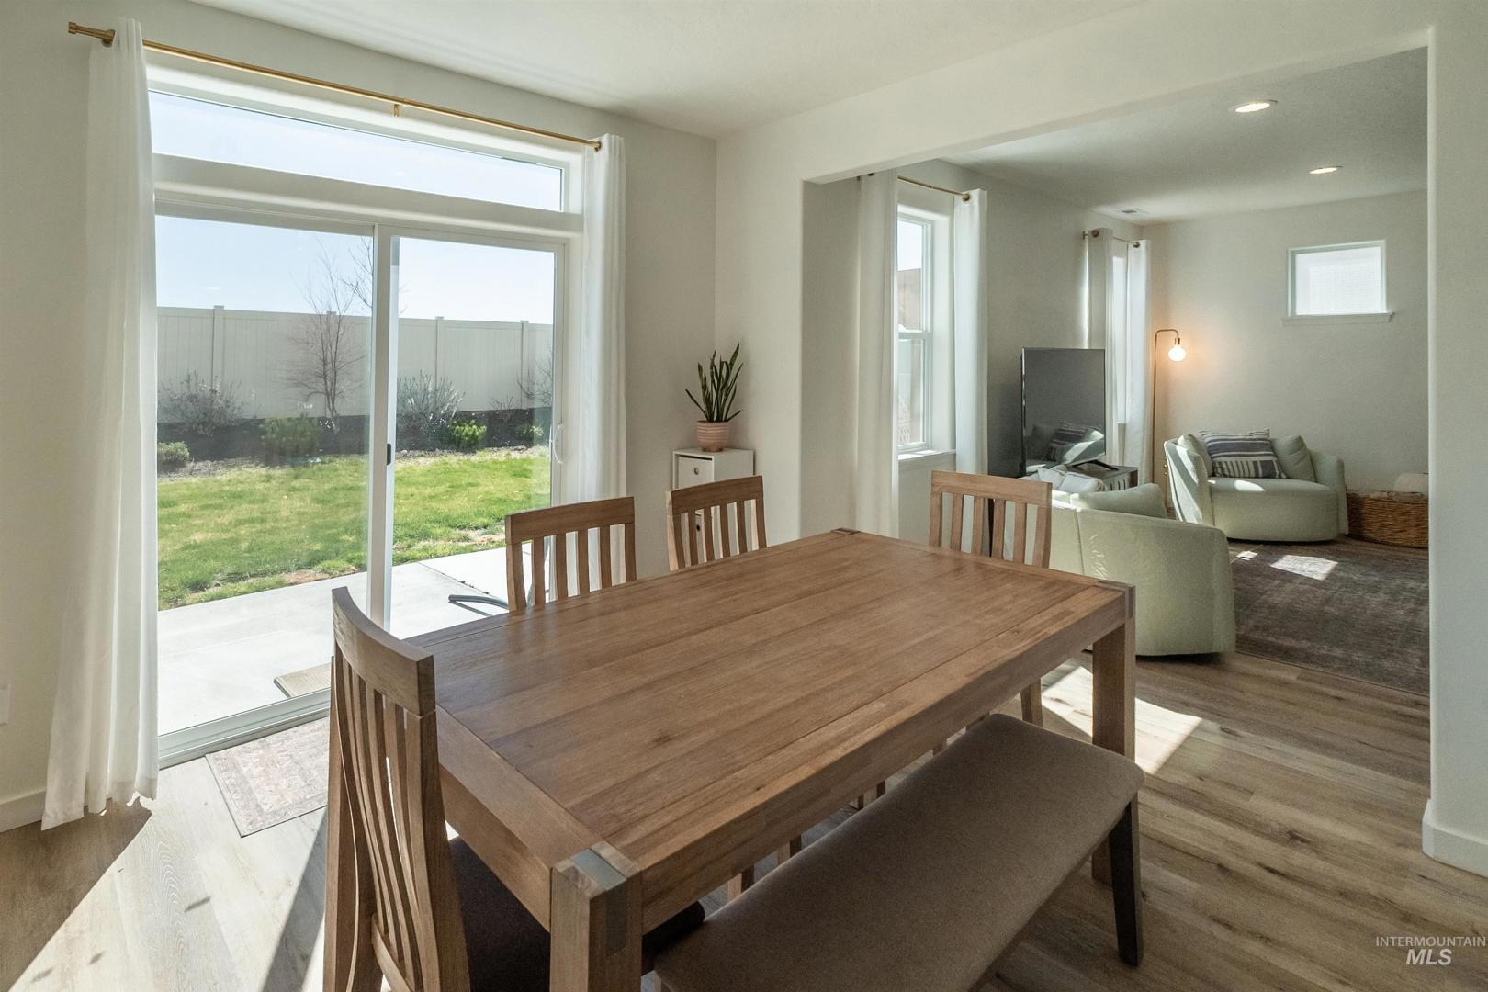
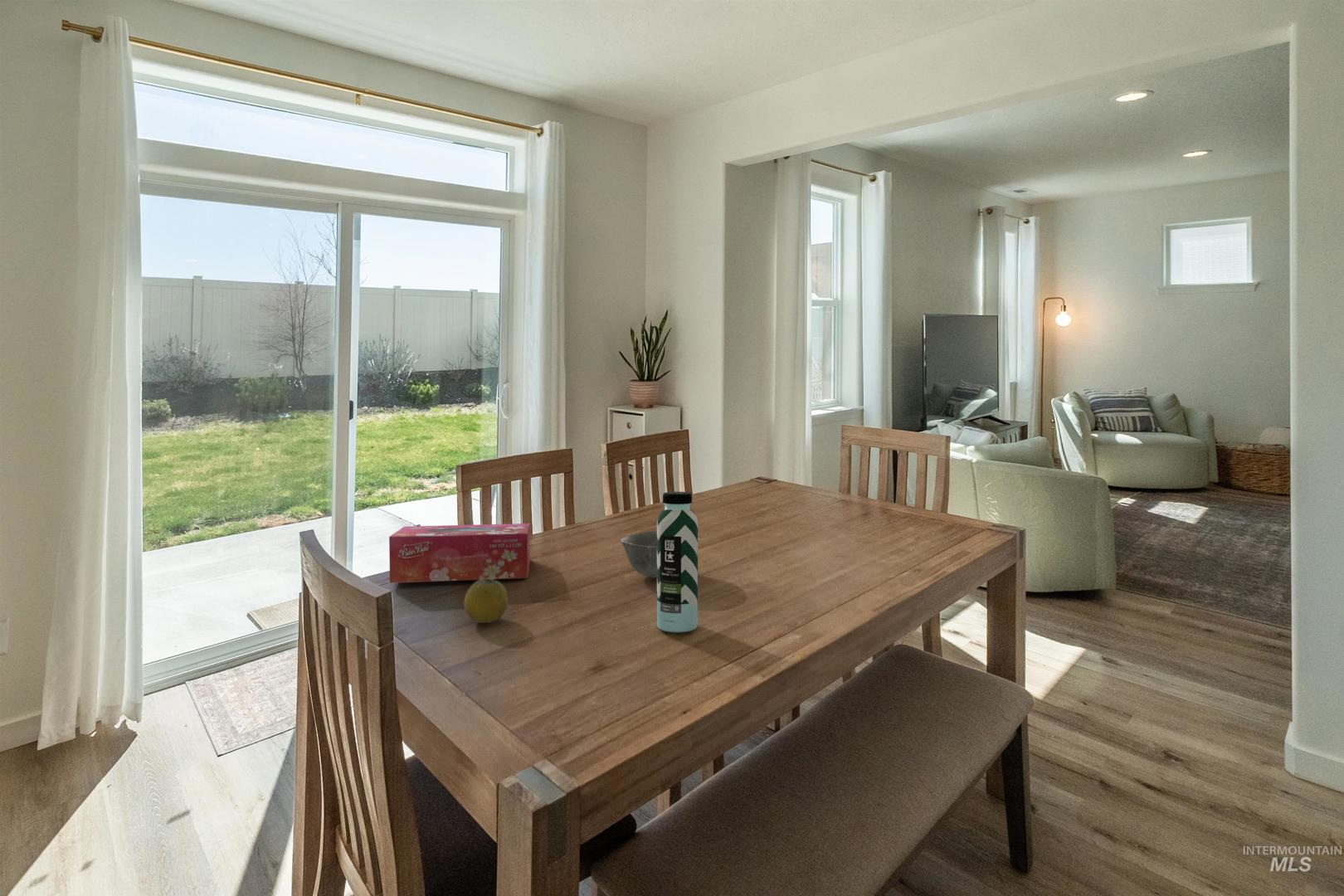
+ water bottle (677, 560)
+ tissue box (464, 551)
+ bowl (656, 556)
+ fruit (486, 601)
